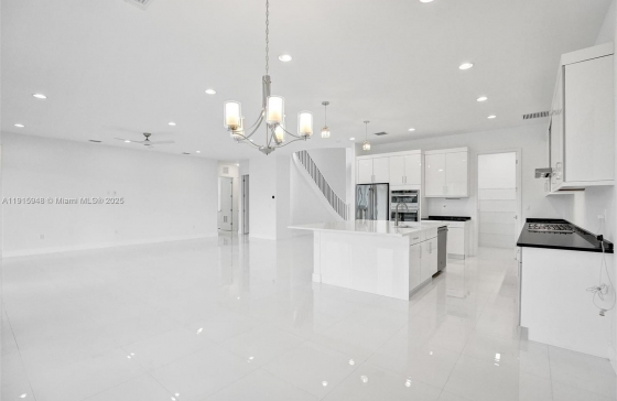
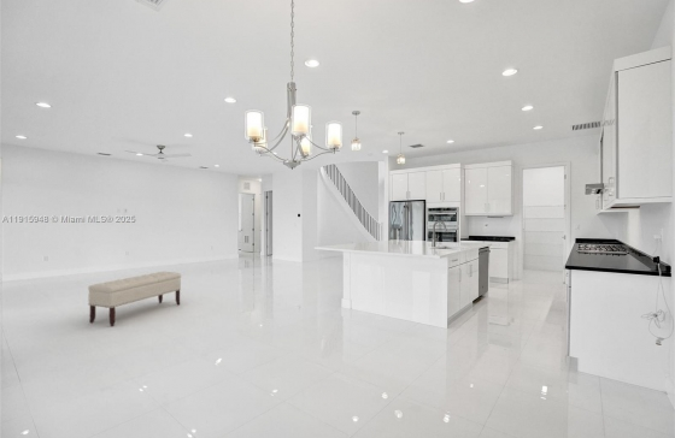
+ bench (139, 295)
